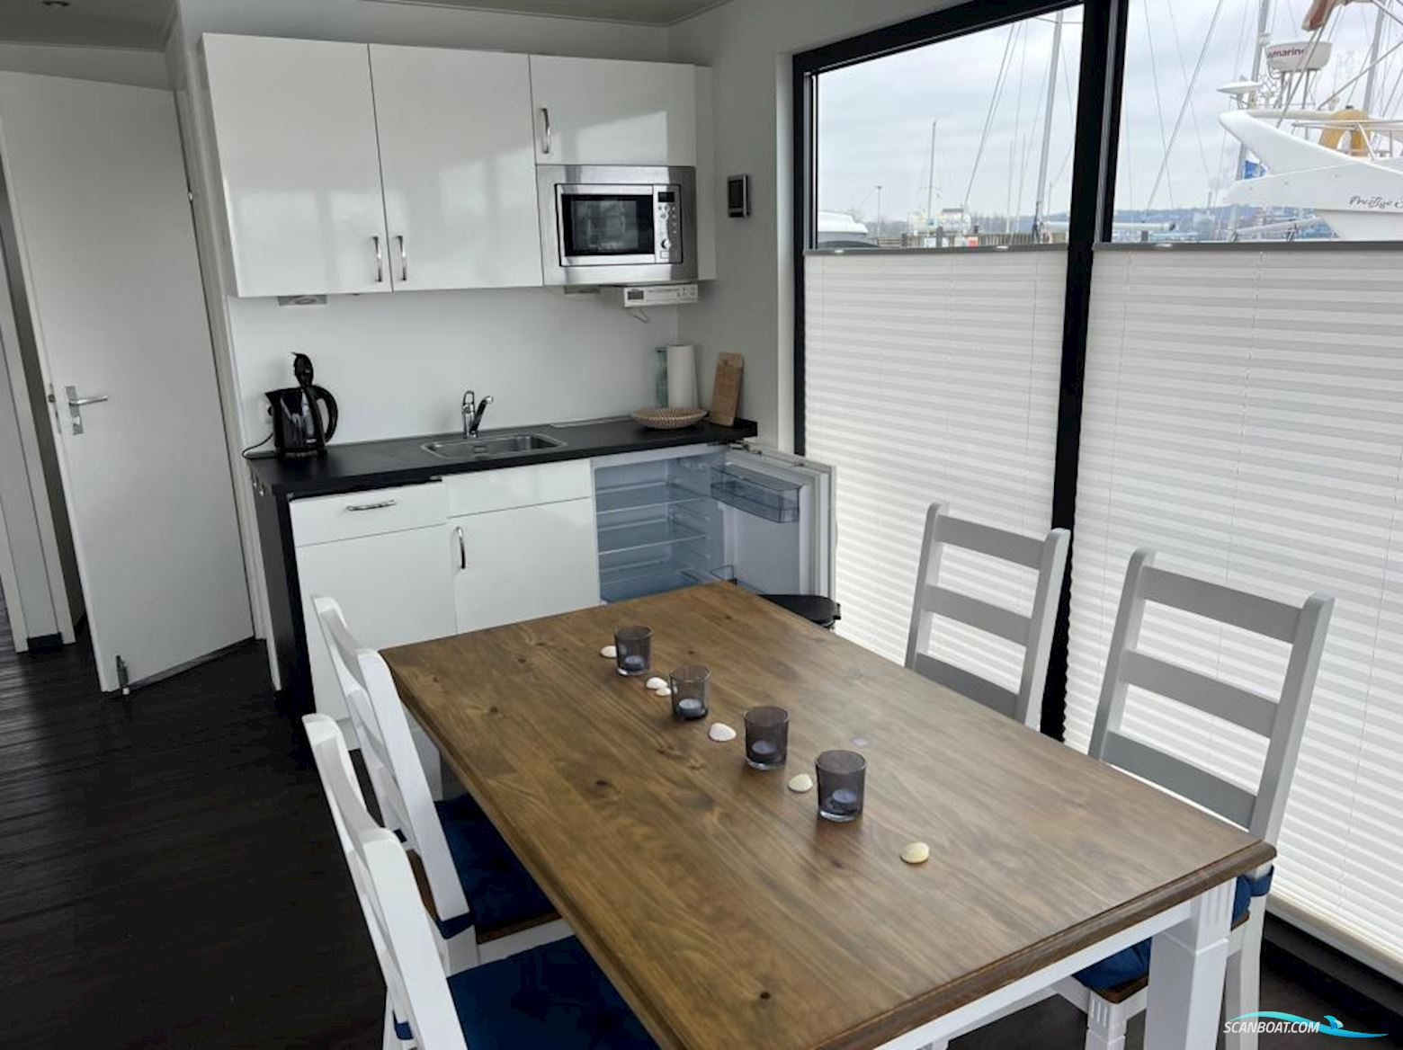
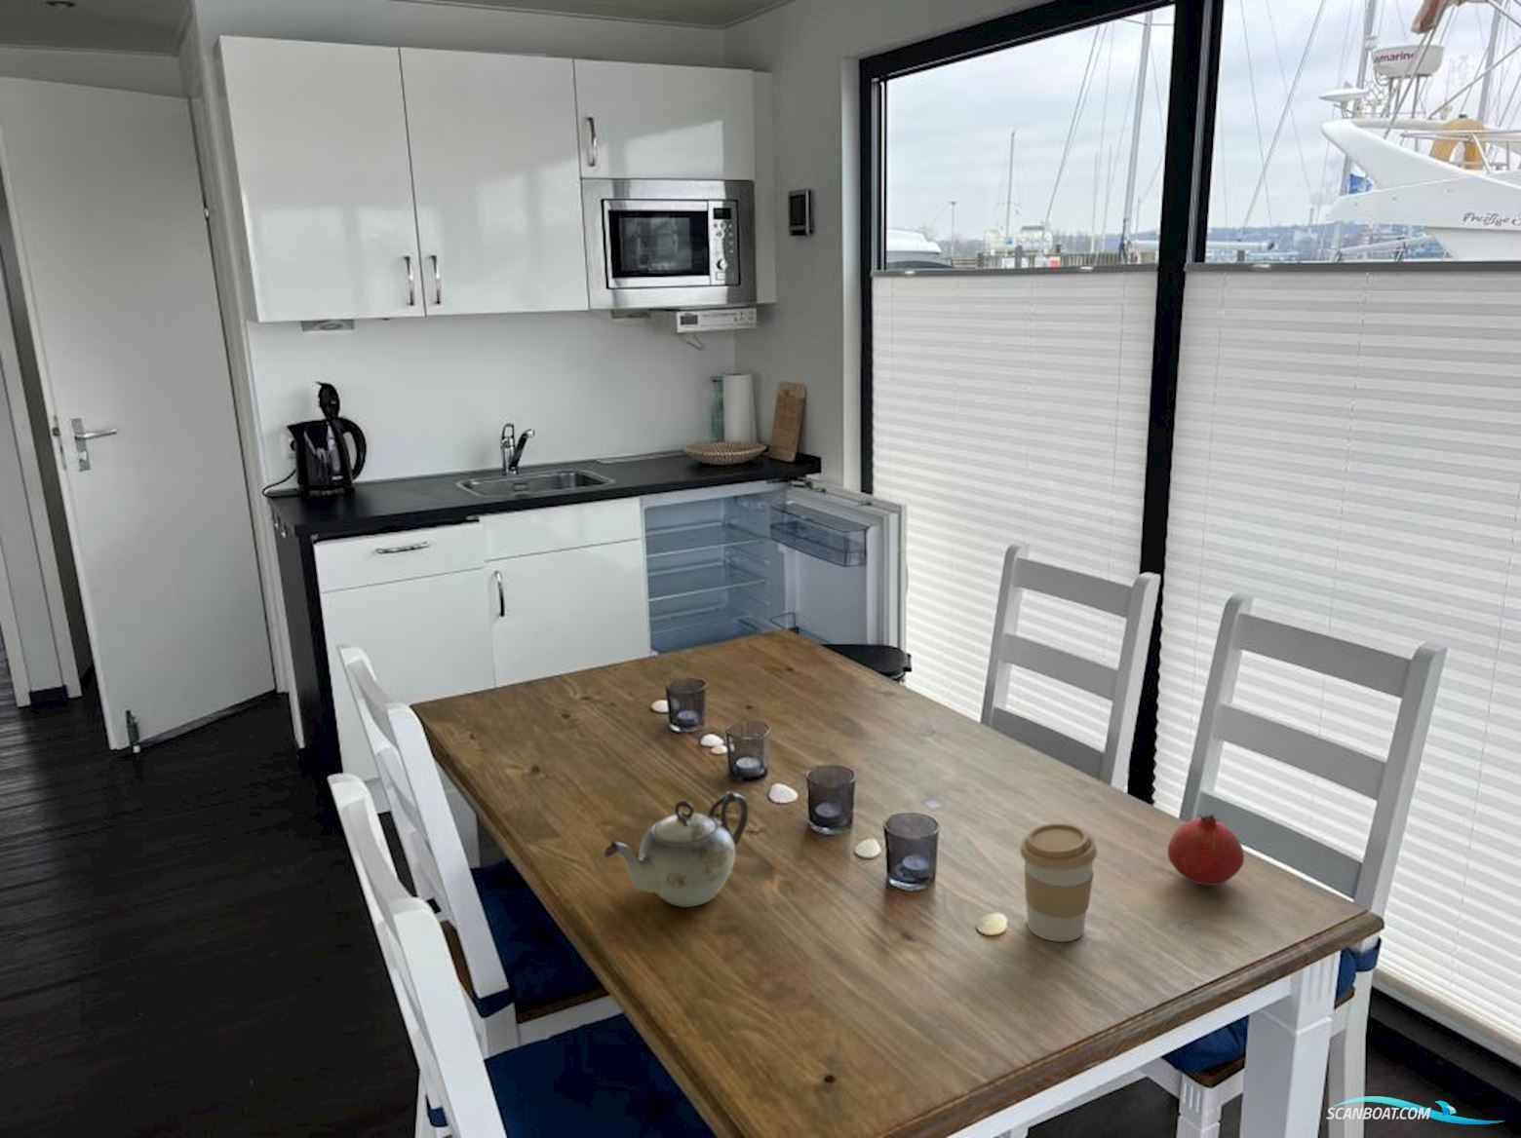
+ fruit (1205, 845)
+ coffee cup (1057, 880)
+ teapot (679, 850)
